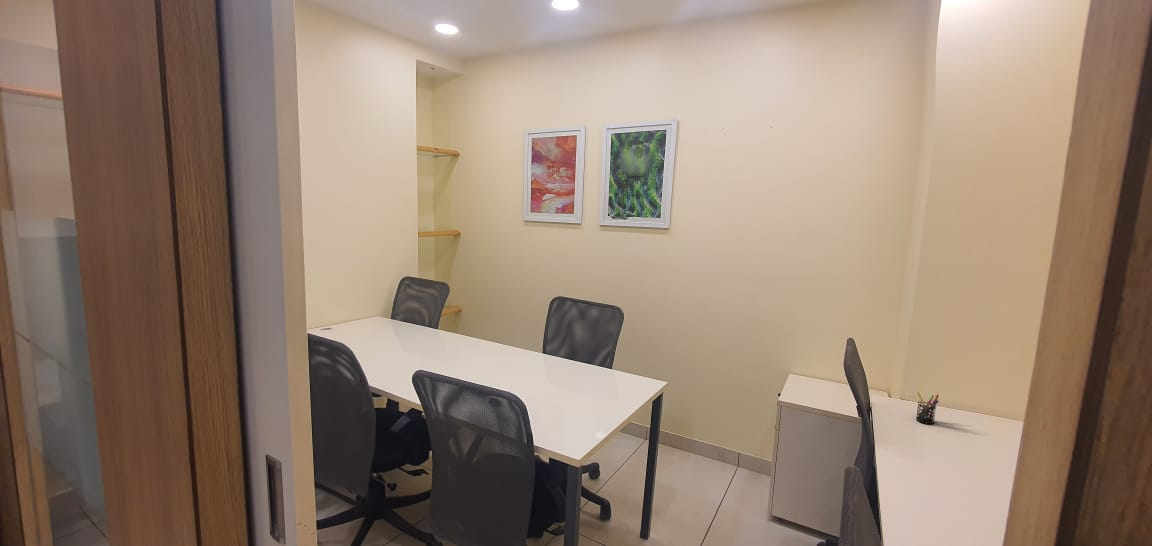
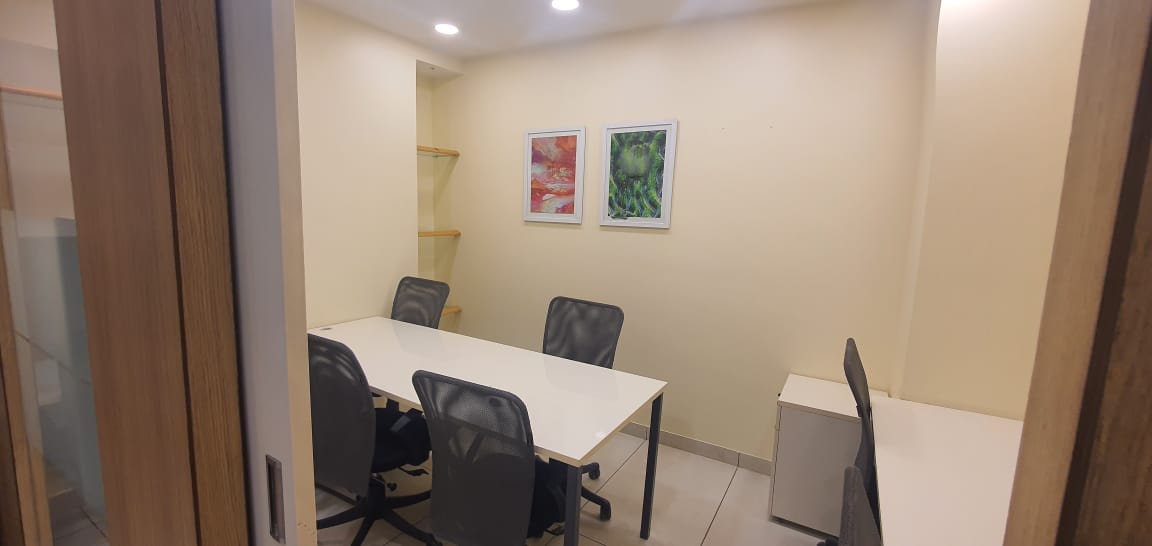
- pen holder (928, 406)
